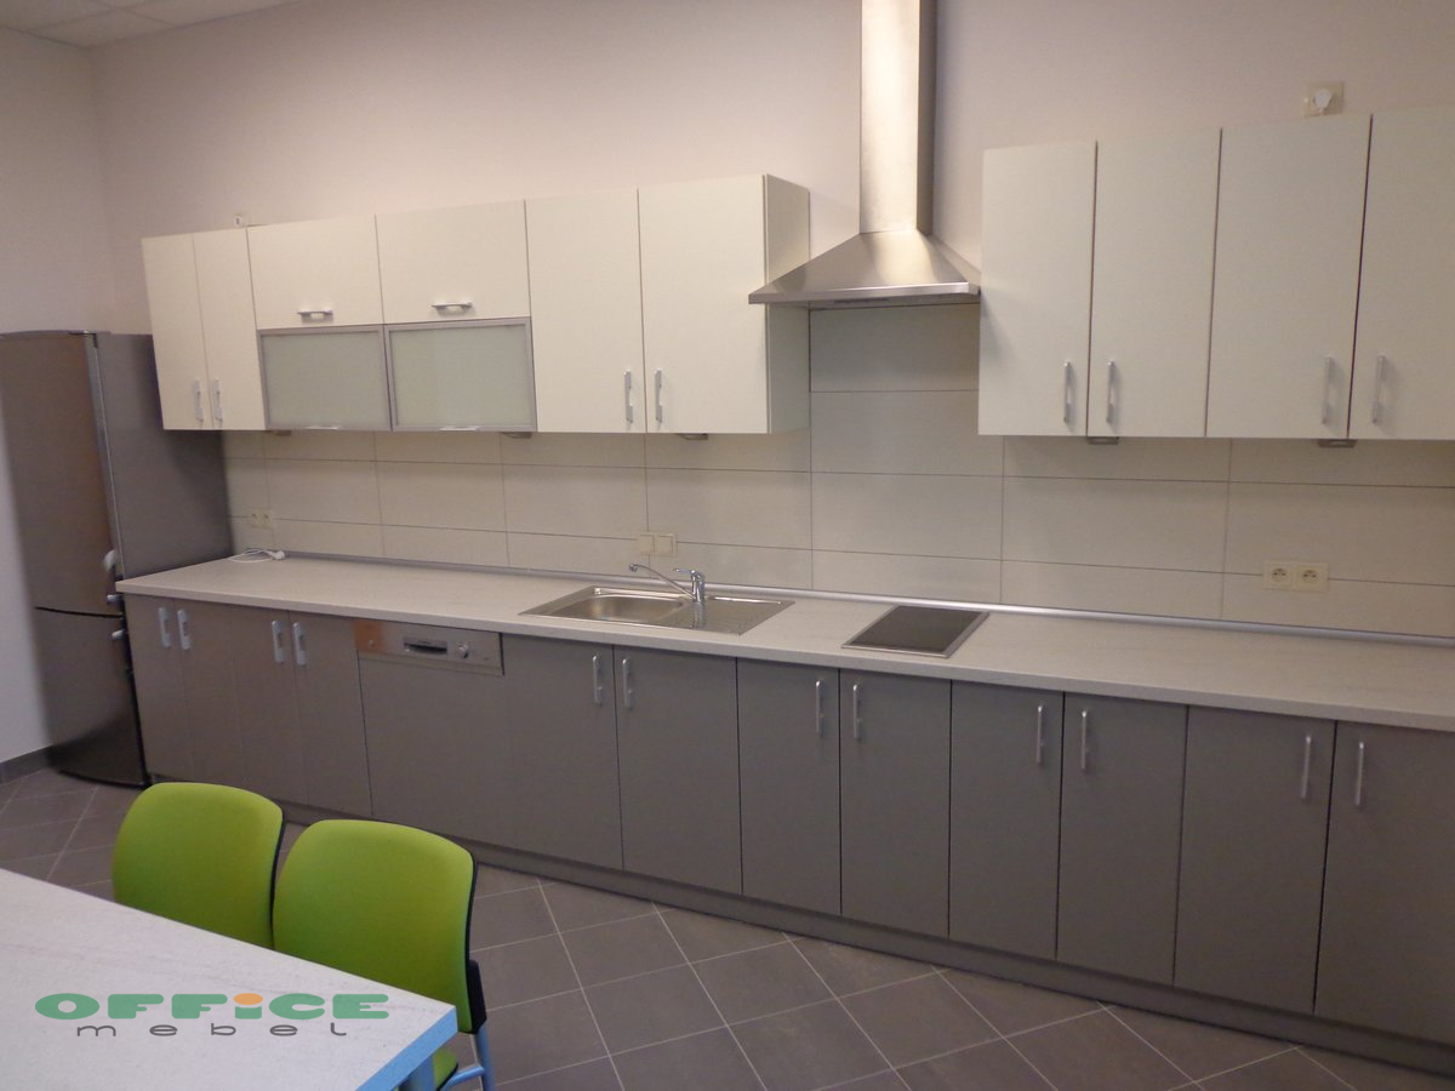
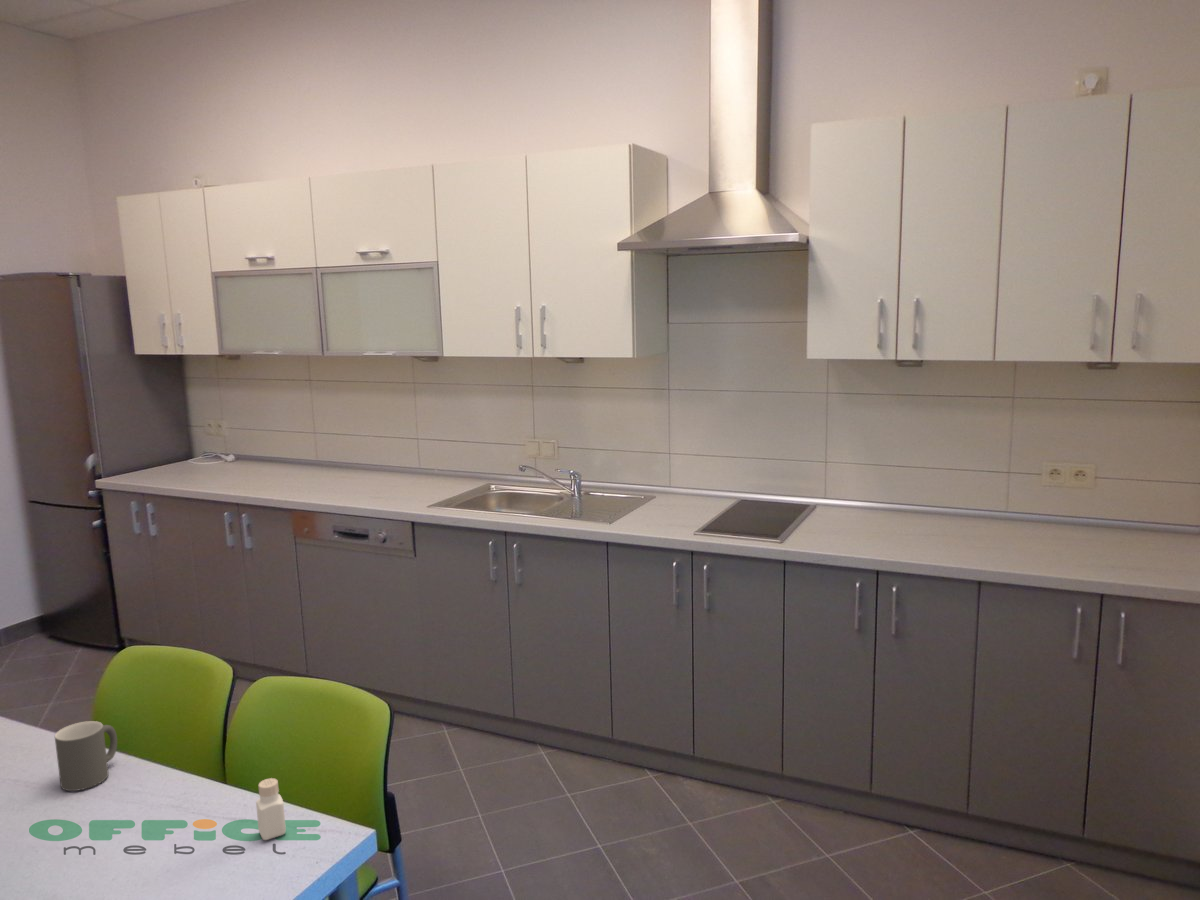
+ mug (90, 751)
+ pepper shaker (270, 808)
